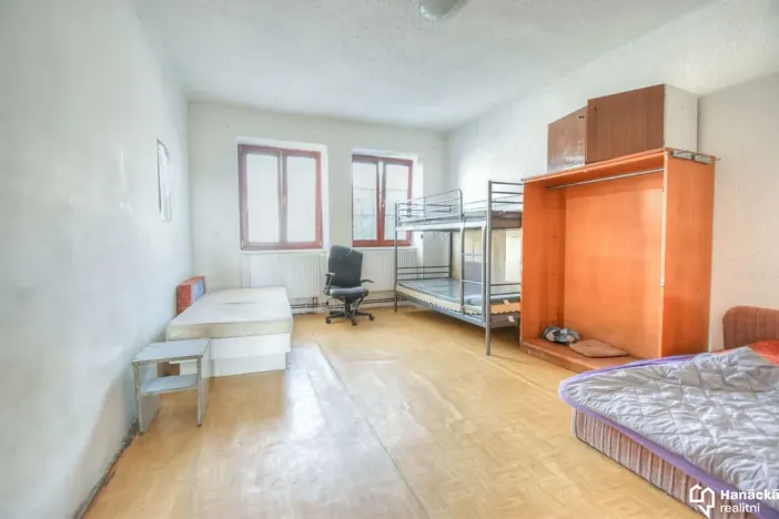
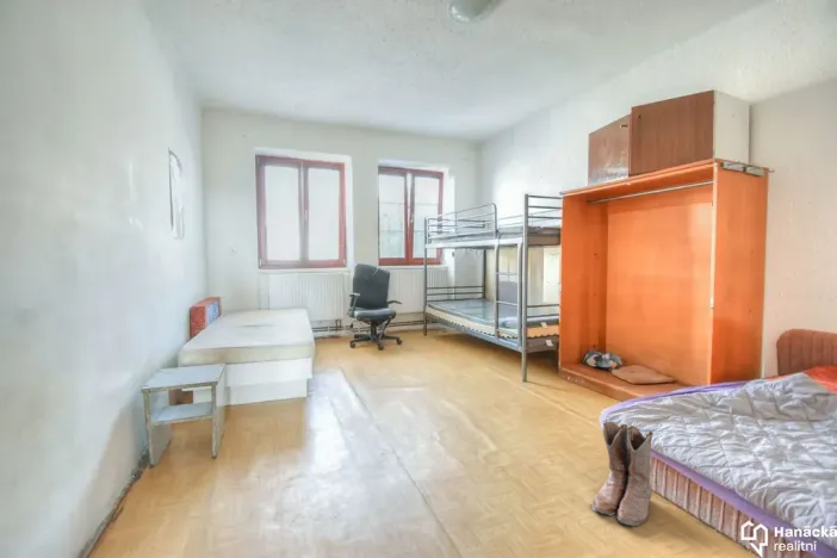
+ boots (622, 466)
